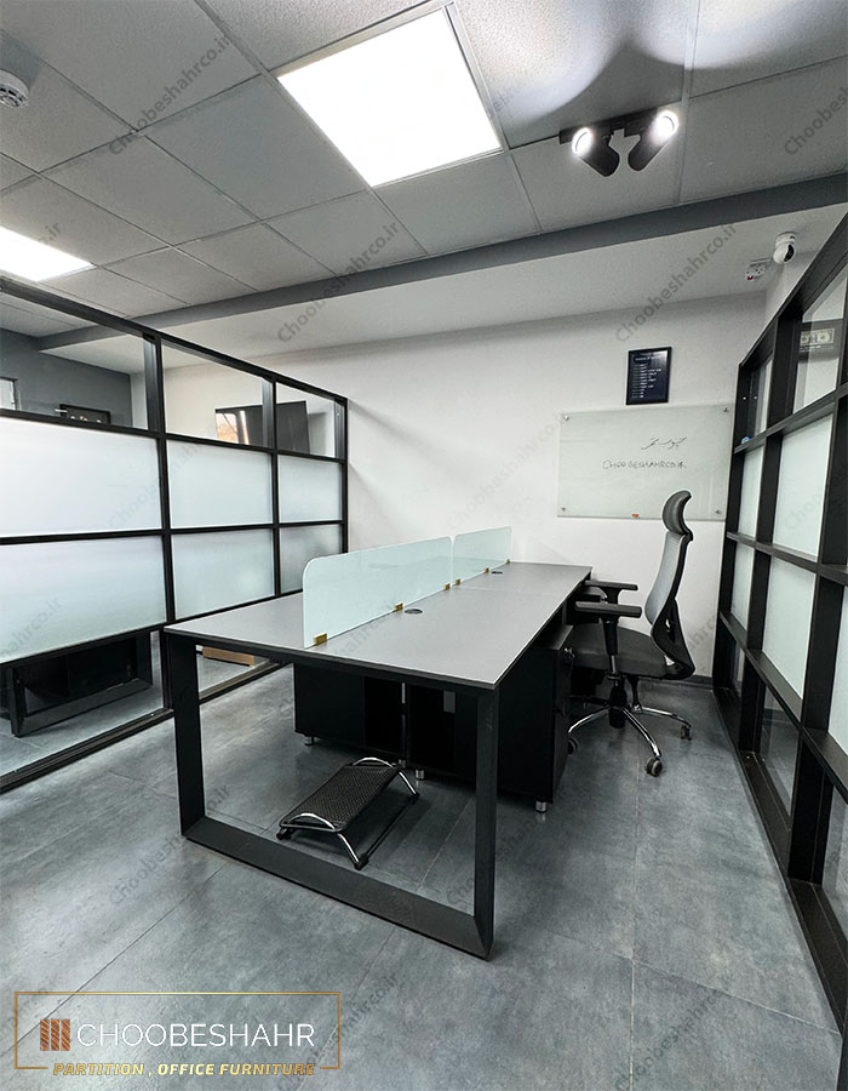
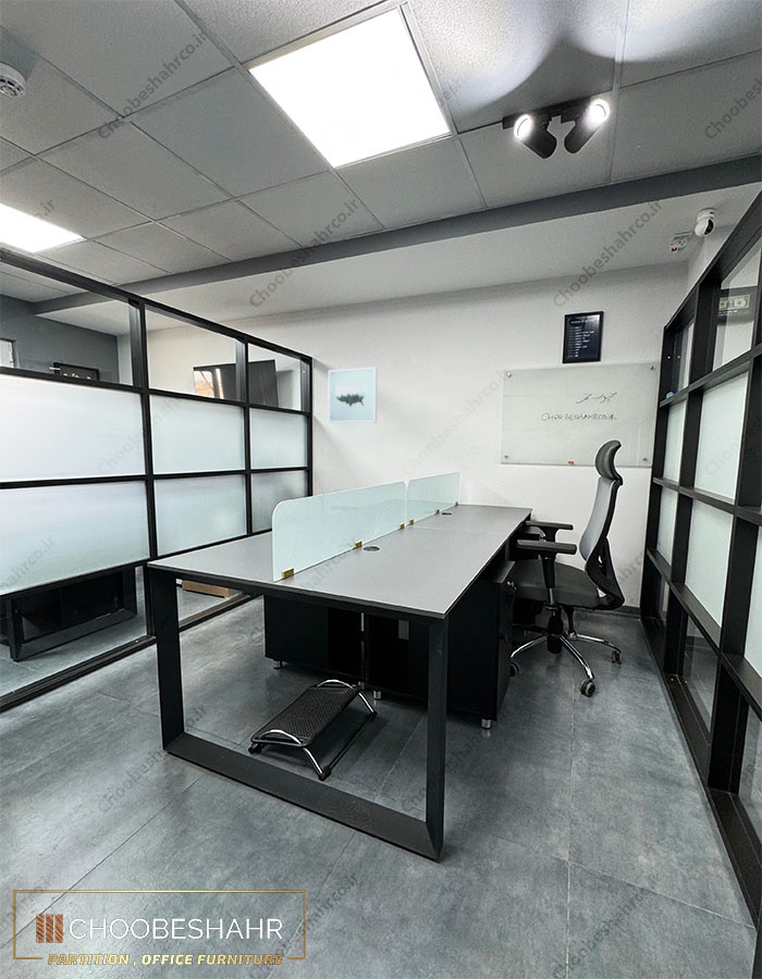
+ wall art (352, 396)
